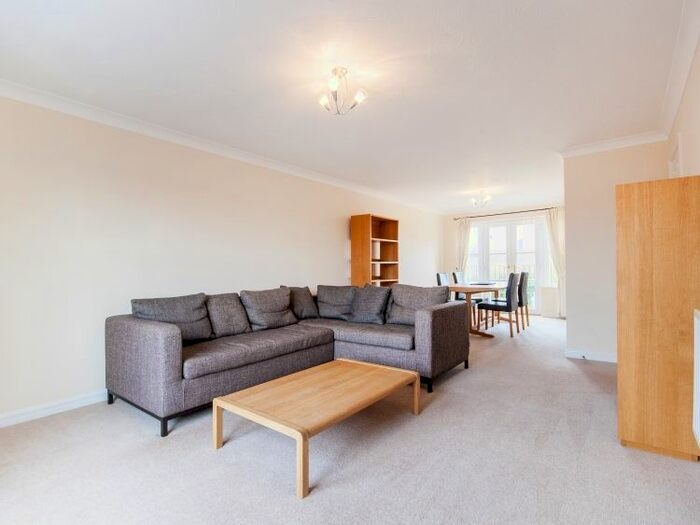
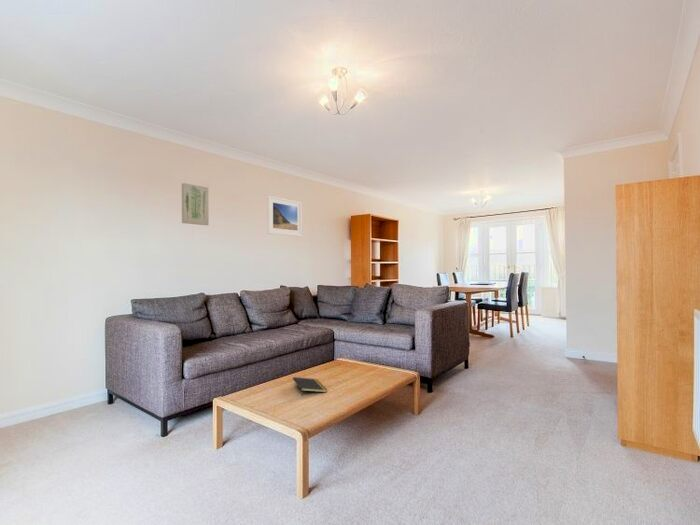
+ wall art (195, 204)
+ notepad (309, 384)
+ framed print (285, 217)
